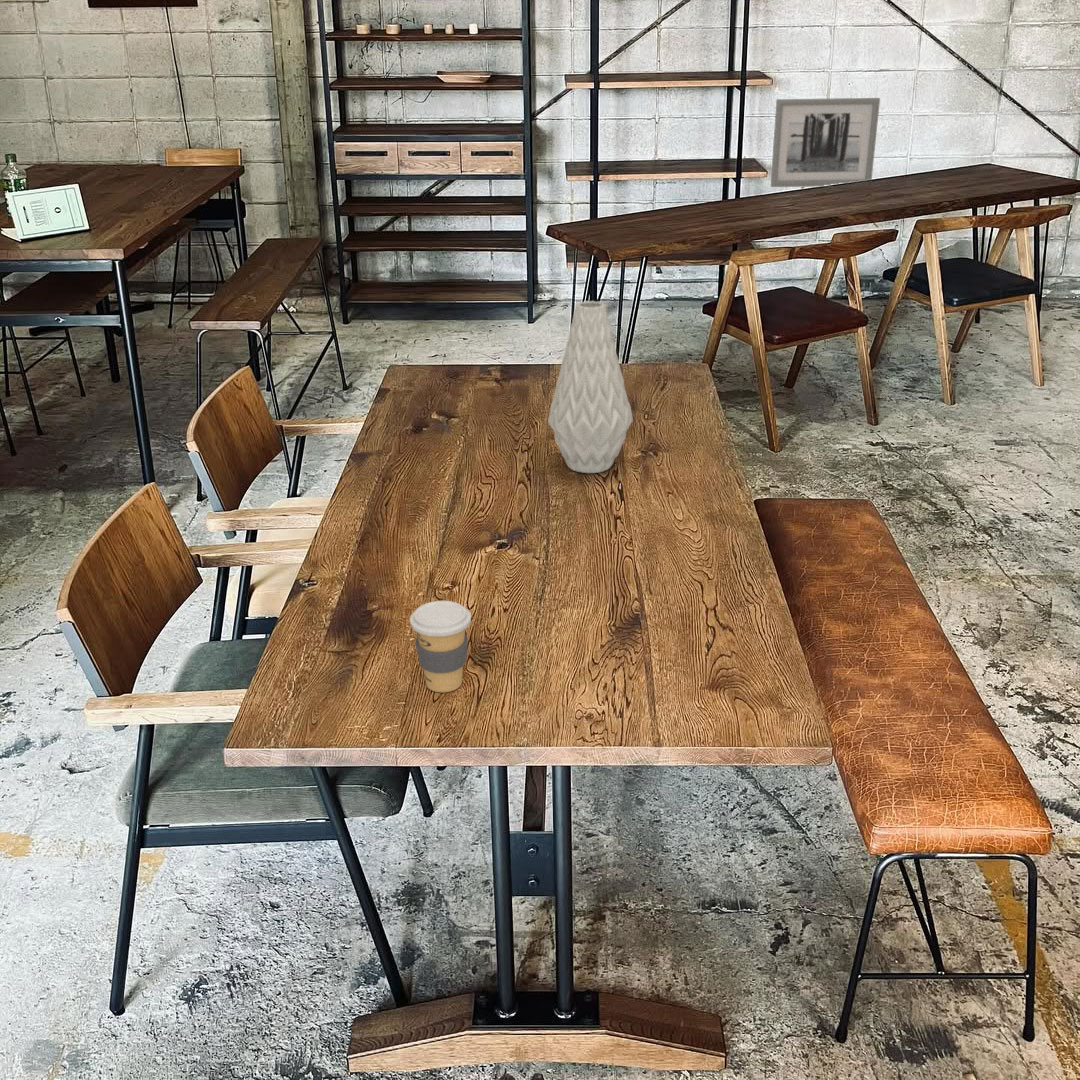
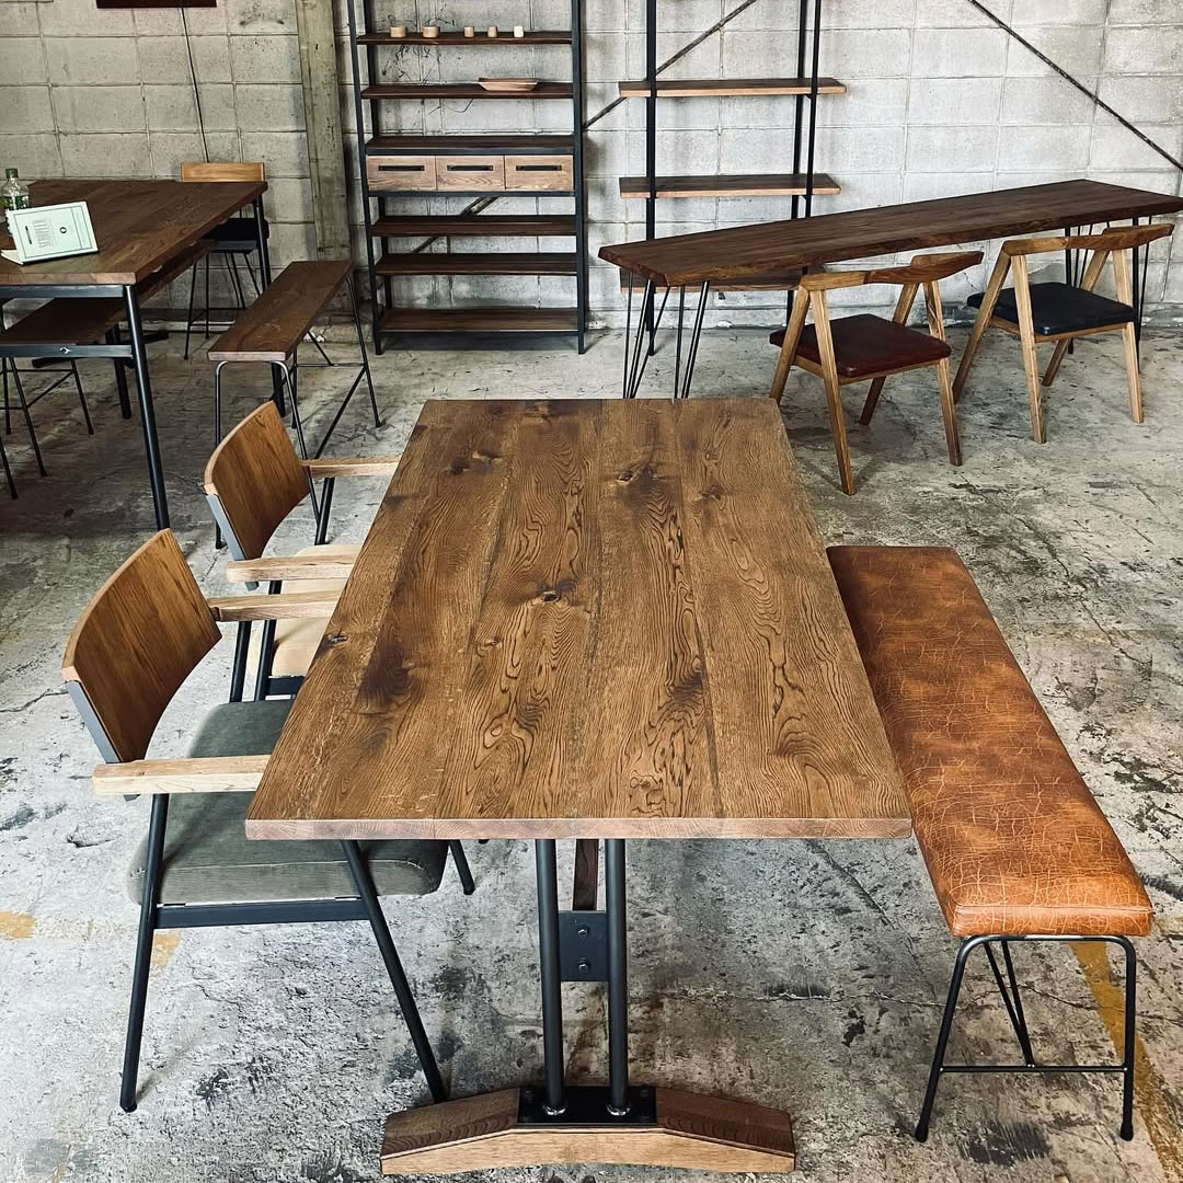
- wall art (824, 143)
- vase (590, 387)
- coffee cup (442, 648)
